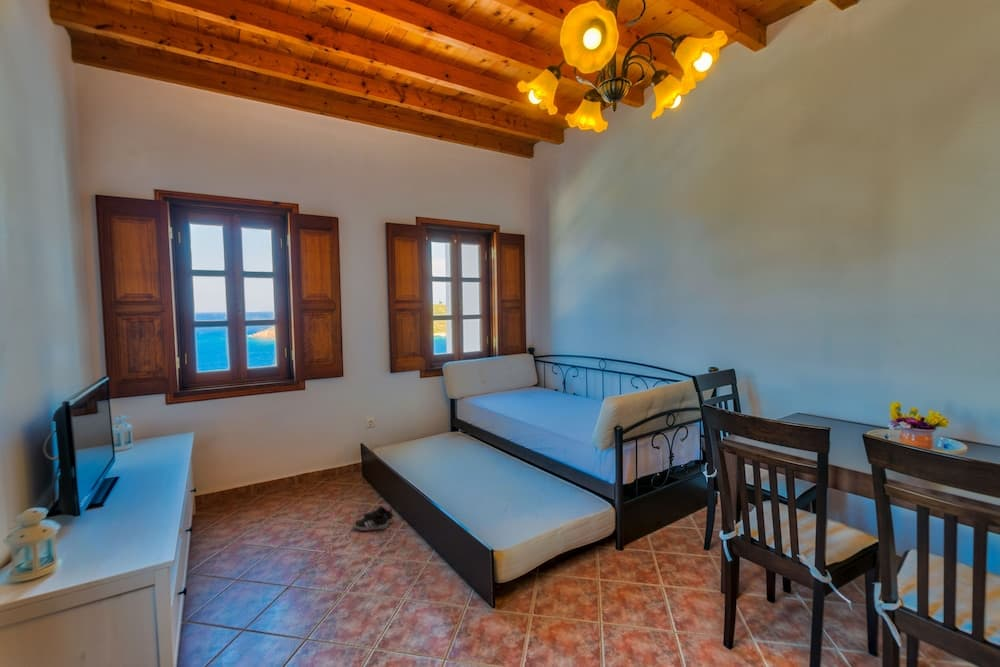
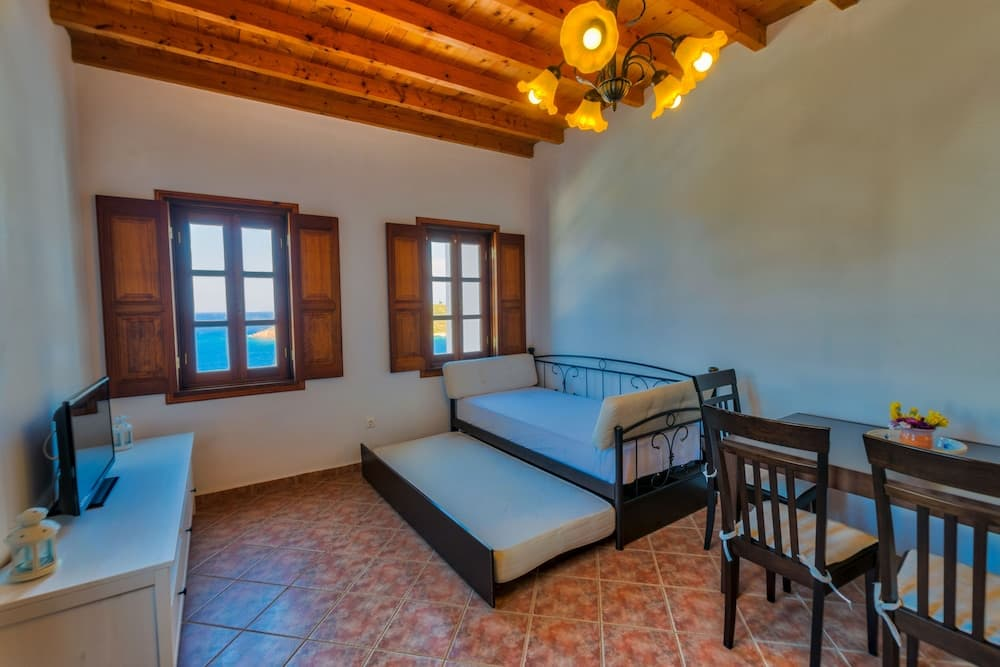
- shoe (372, 516)
